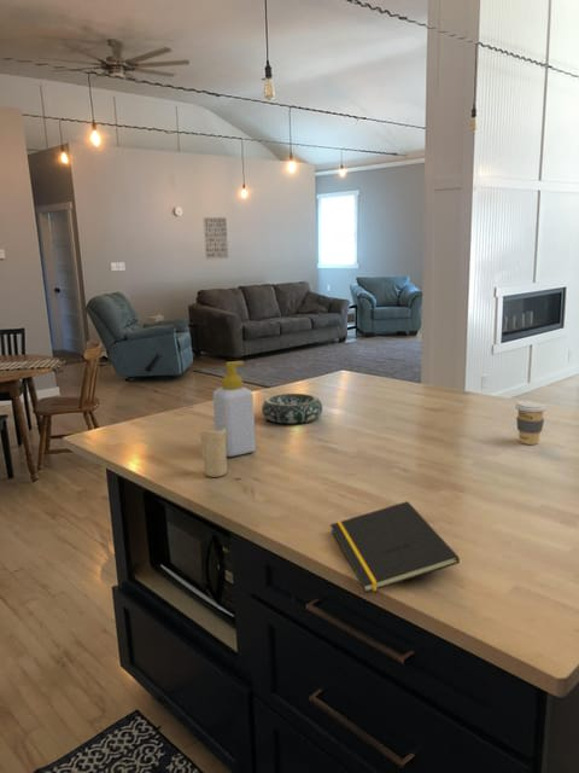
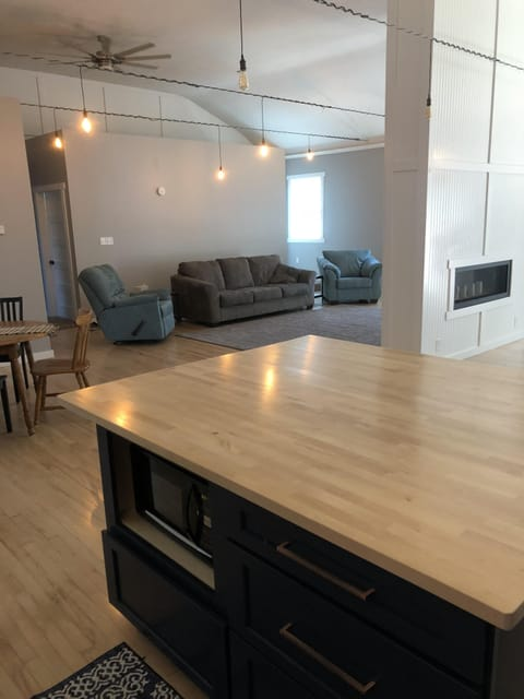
- decorative bowl (292, 408)
- soap bottle (233, 407)
- wall art (216, 238)
- candle (215, 451)
- notepad (388, 541)
- coffee cup (530, 422)
